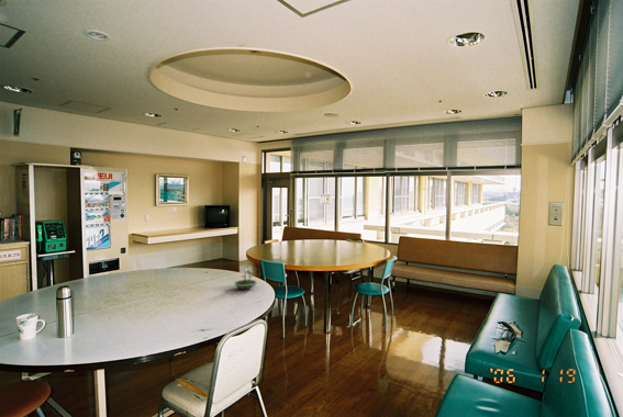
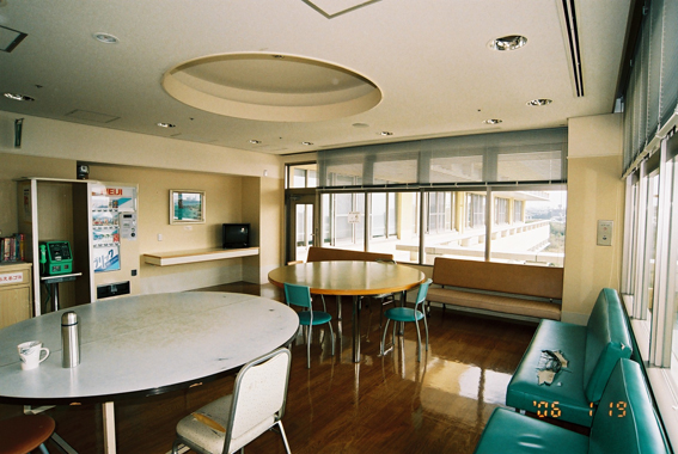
- terrarium (244, 269)
